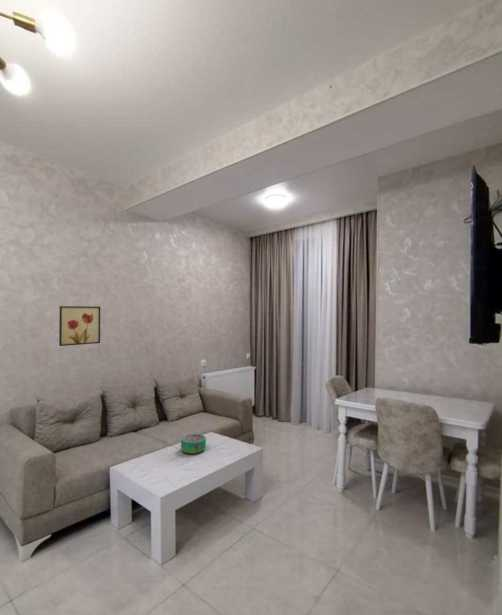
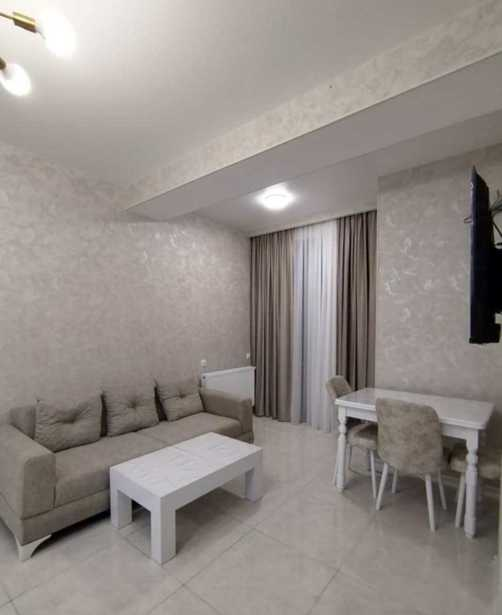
- wall art (80, 325)
- decorative bowl (193, 443)
